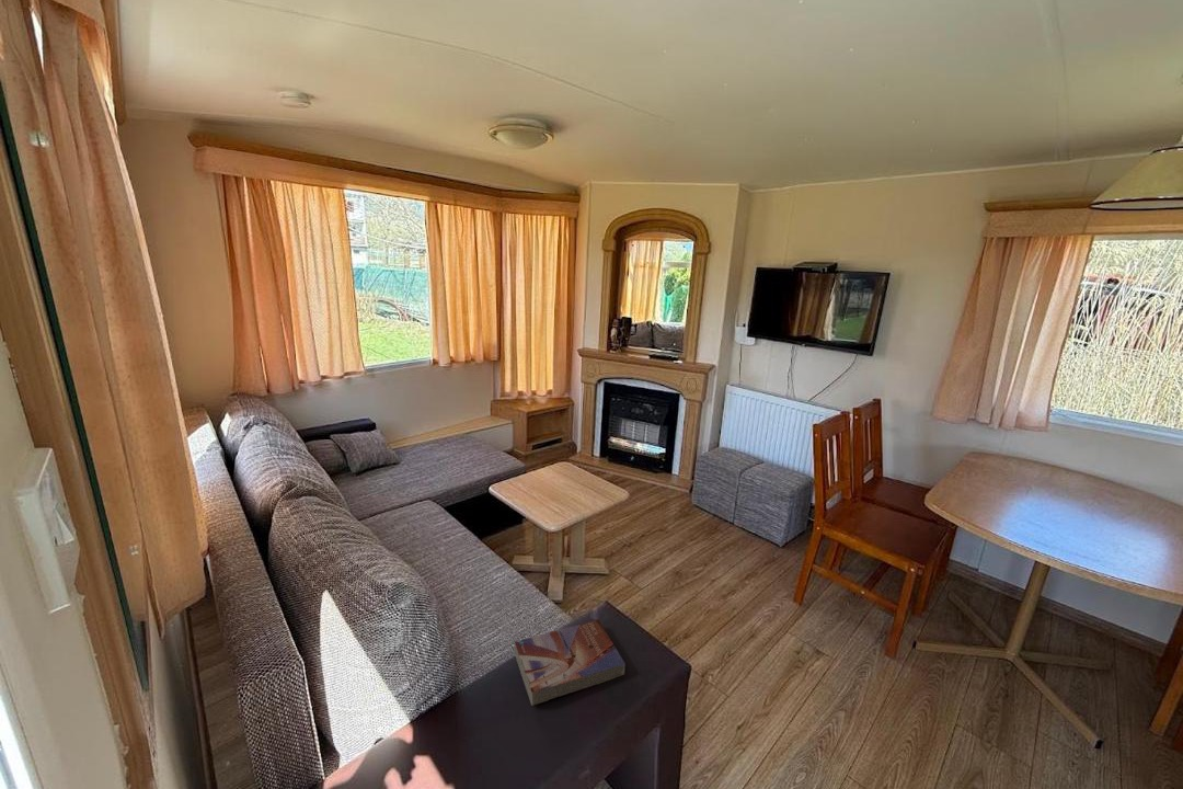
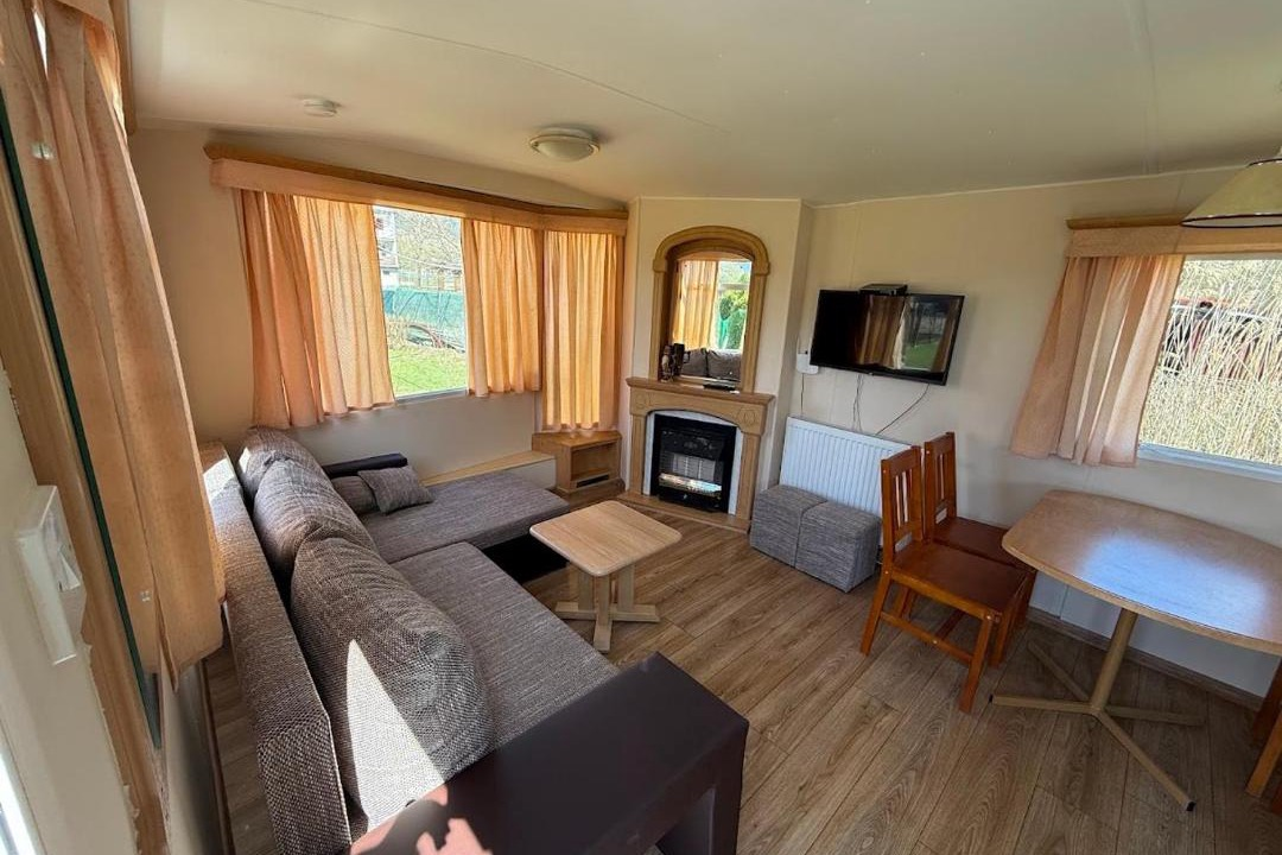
- textbook (567, 658)
